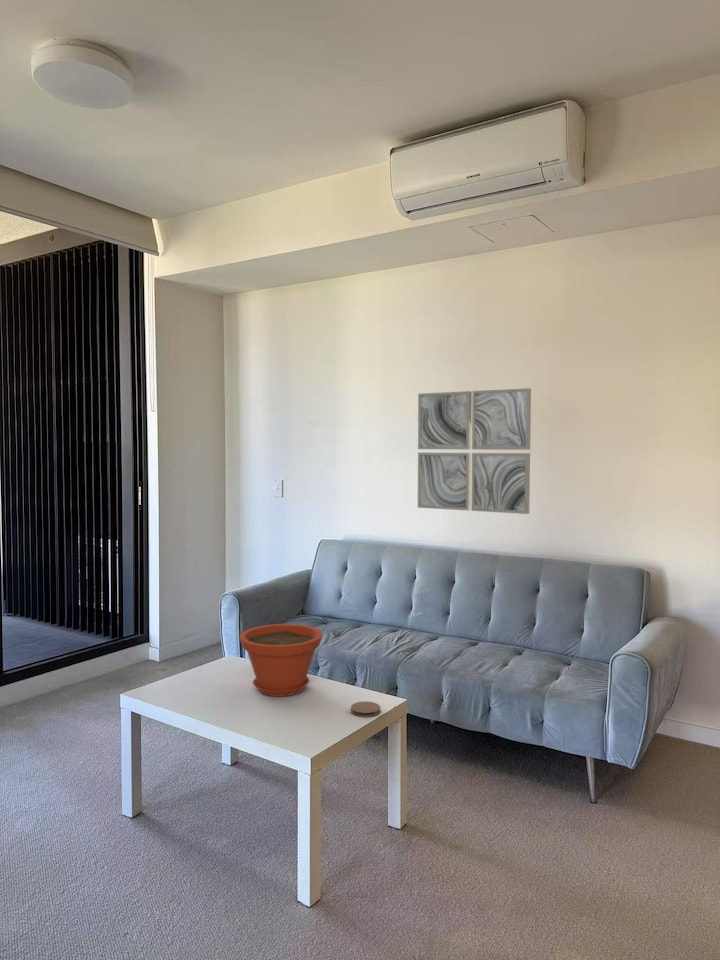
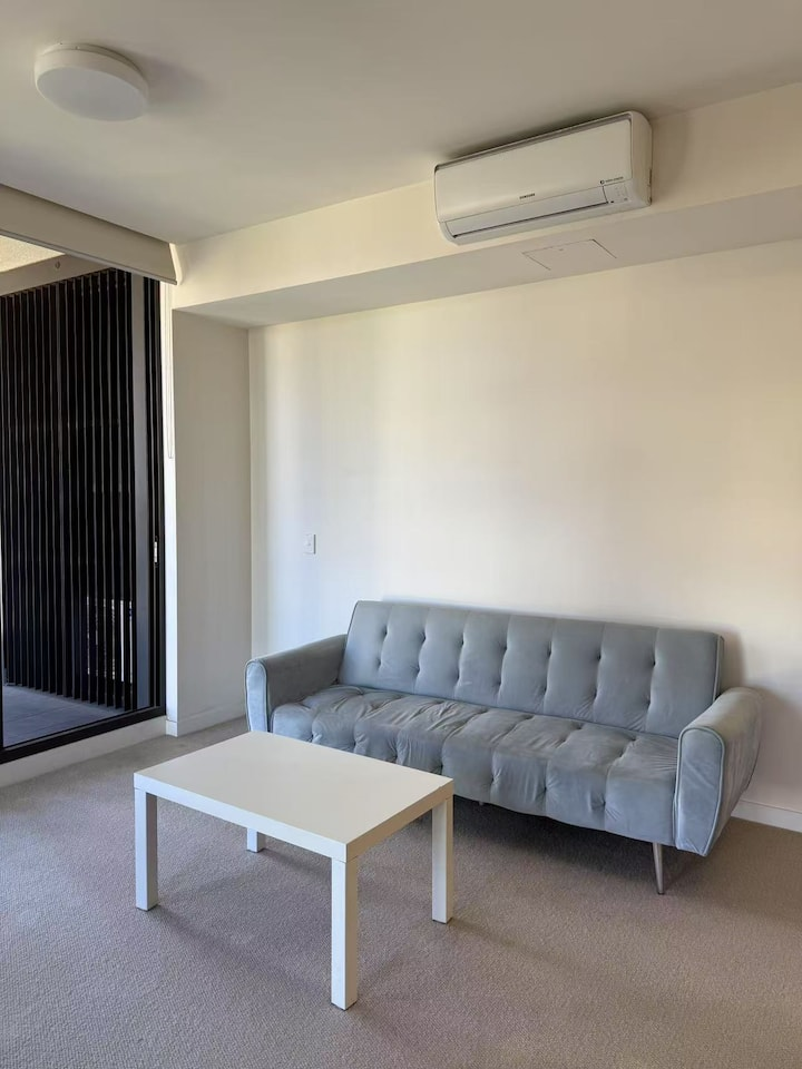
- coaster (365, 708)
- plant pot (281, 661)
- wall art (472, 453)
